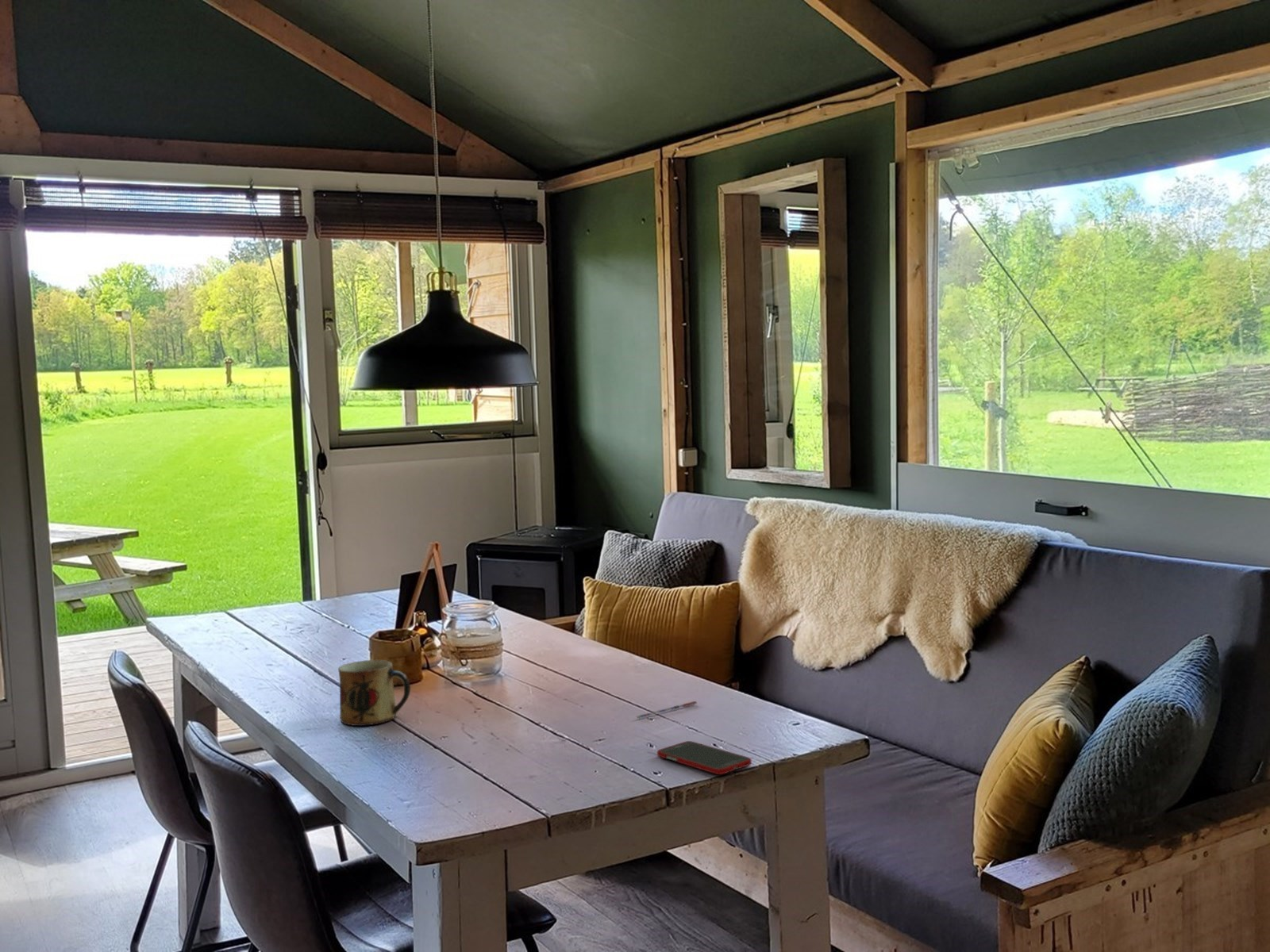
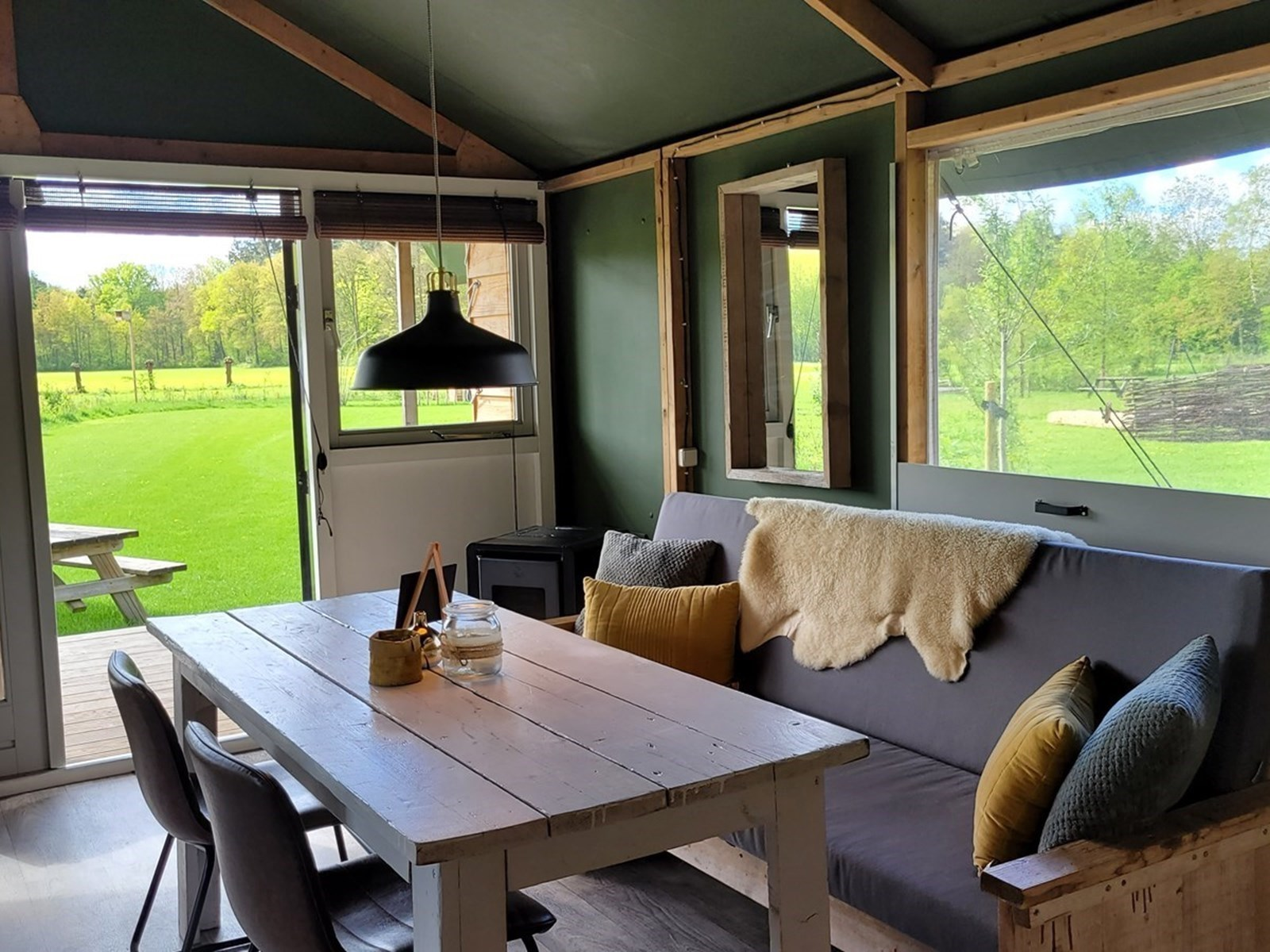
- cell phone (703, 757)
- pen (667, 709)
- mug (371, 691)
